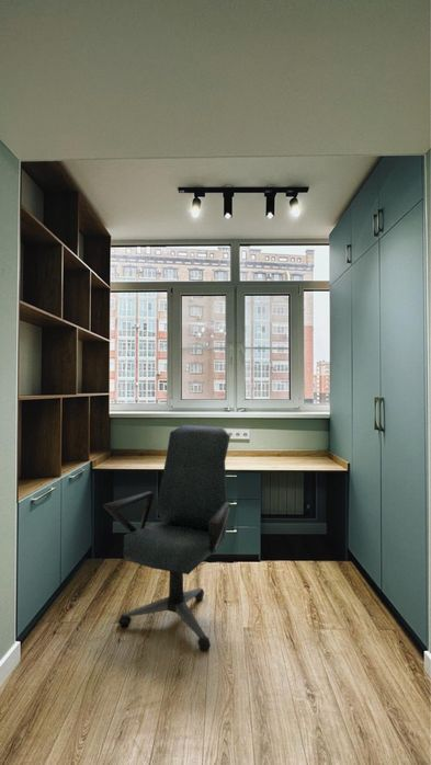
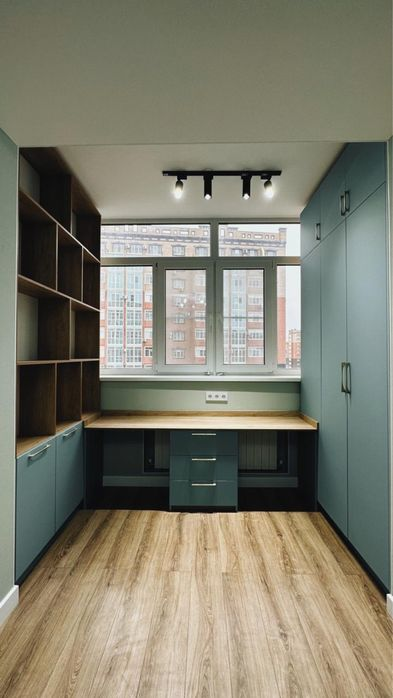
- office chair (180, 524)
